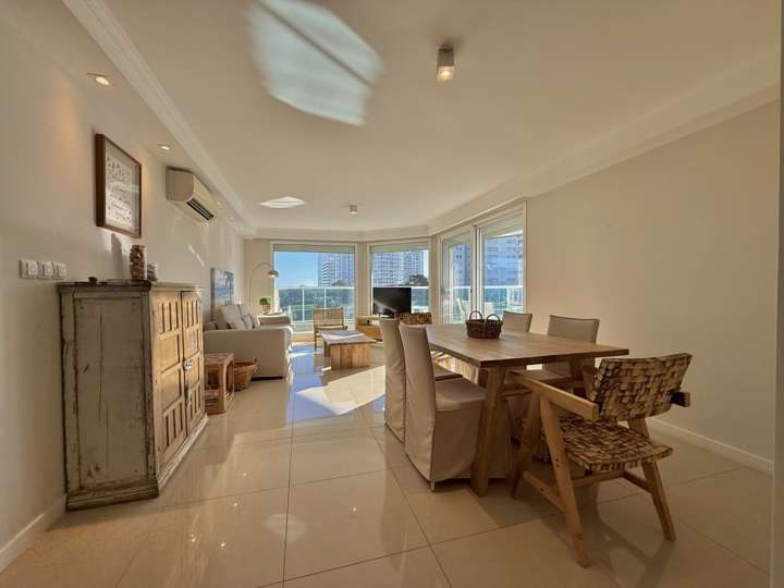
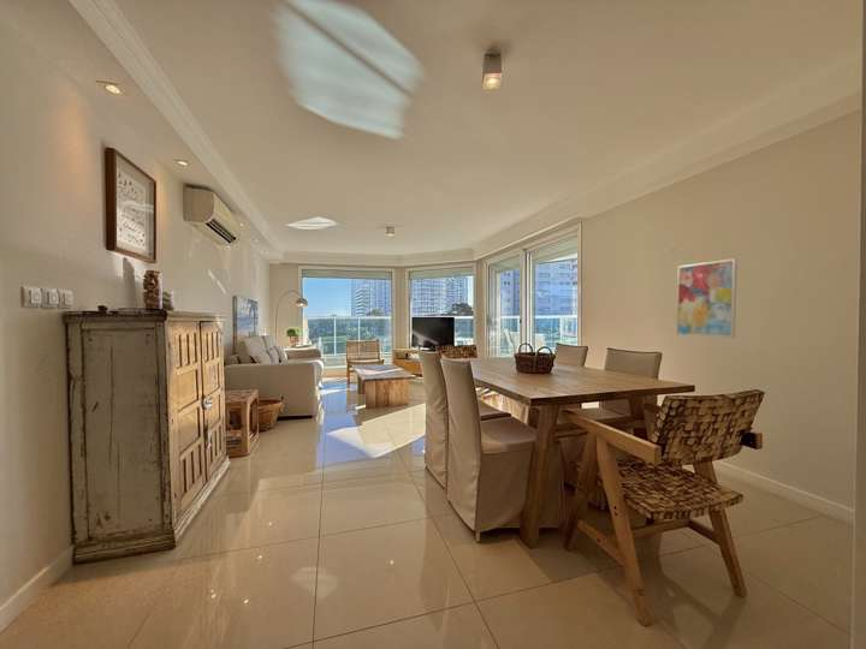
+ wall art (704, 299)
